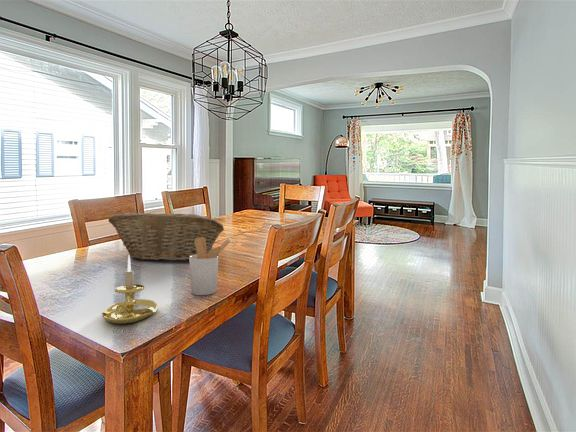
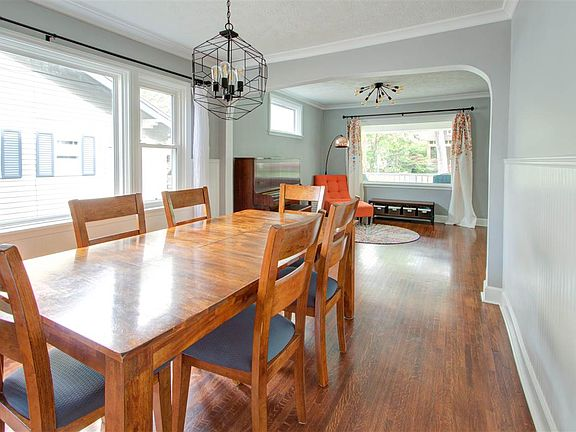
- candle holder (127, 286)
- utensil holder (211, 264)
- fruit basket (168, 233)
